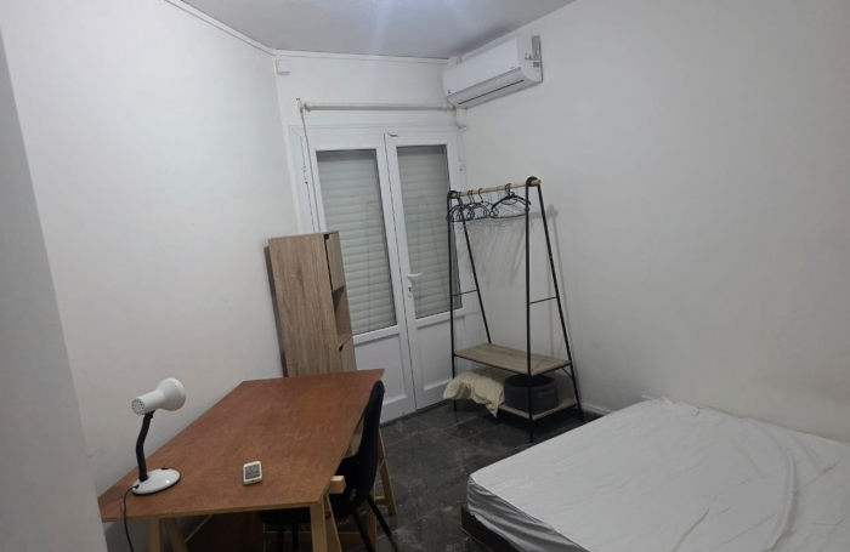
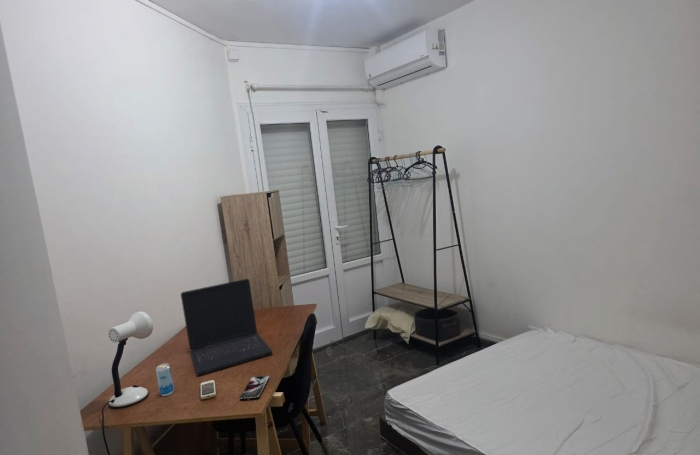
+ smartphone (255, 387)
+ beverage can (165, 379)
+ laptop (225, 322)
